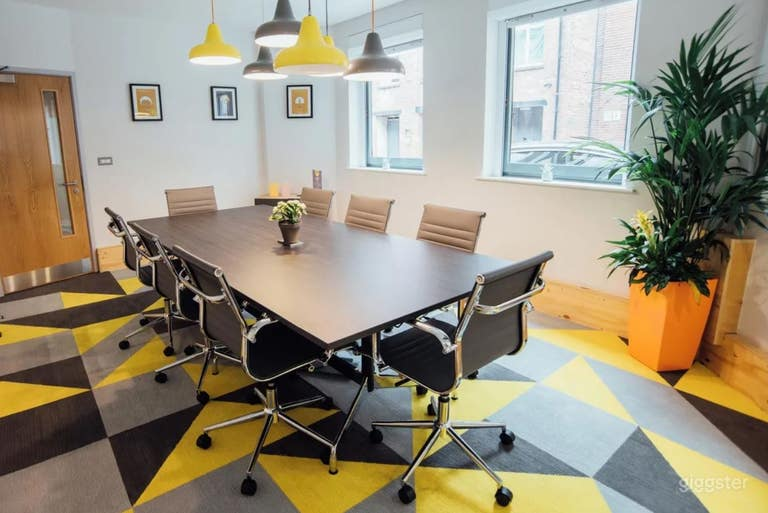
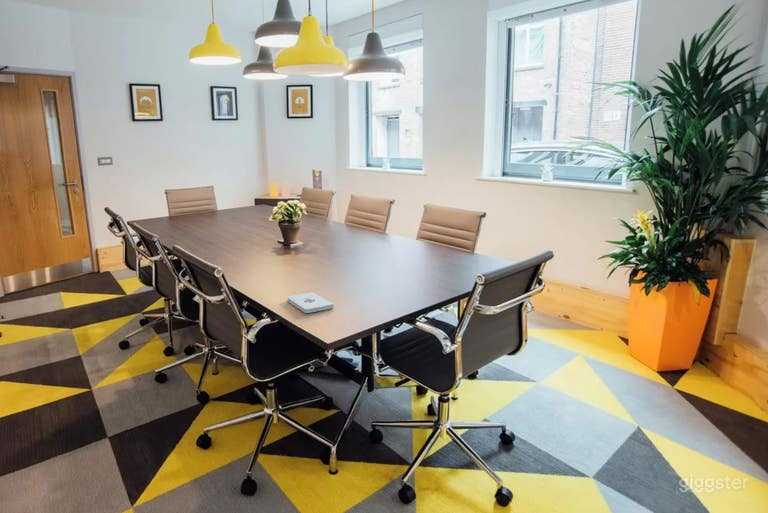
+ notepad (309, 302)
